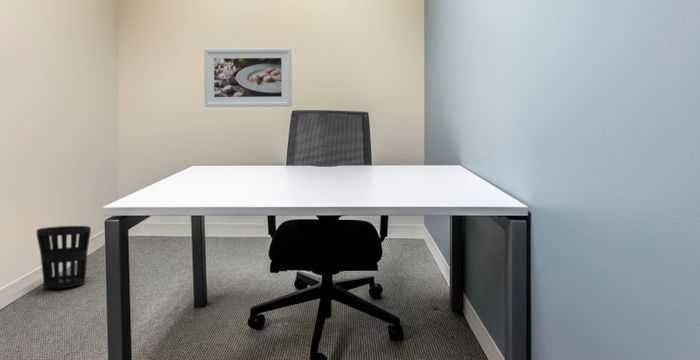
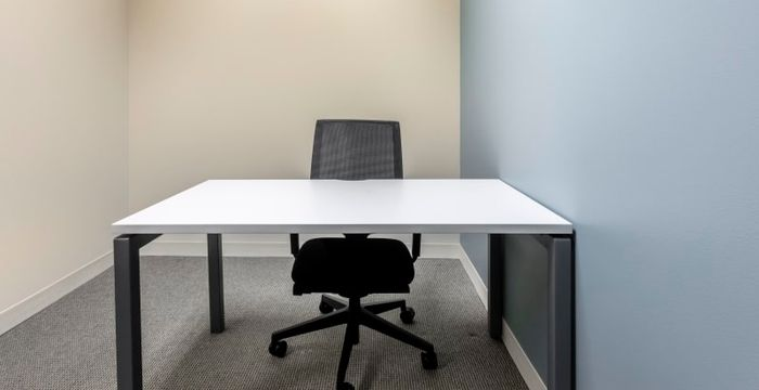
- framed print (247, 77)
- wastebasket (64, 256)
